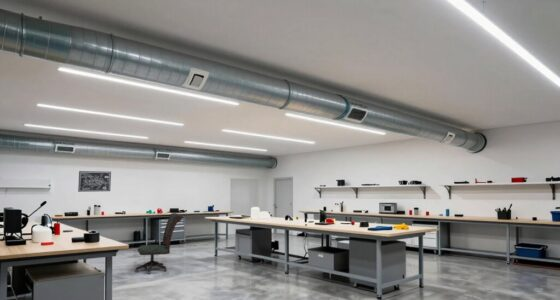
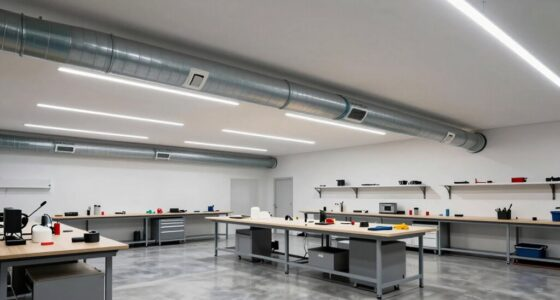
- office chair (158, 245)
- wall art (95, 181)
